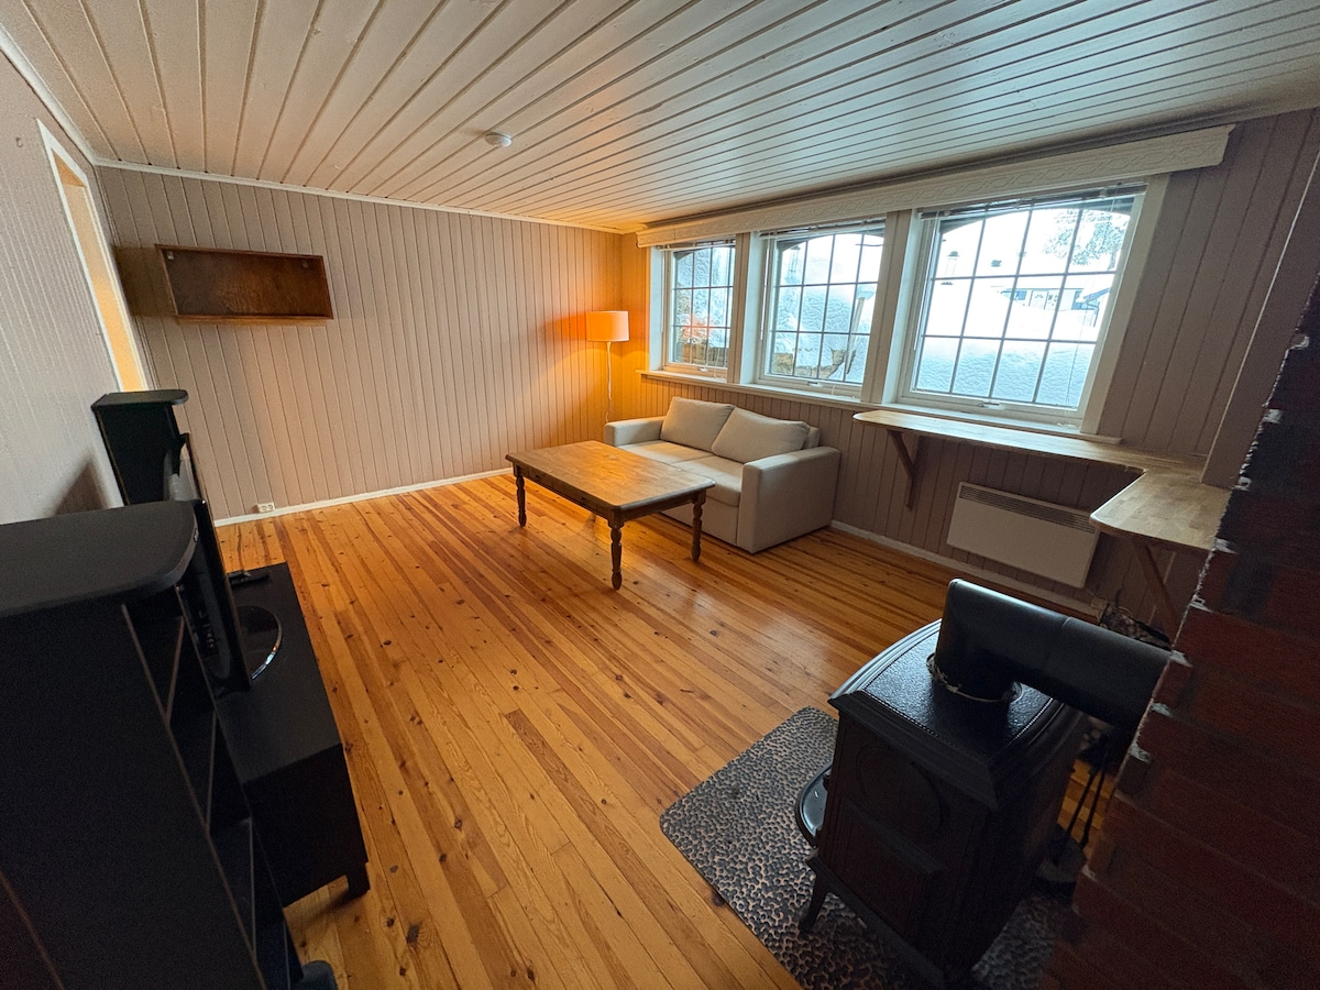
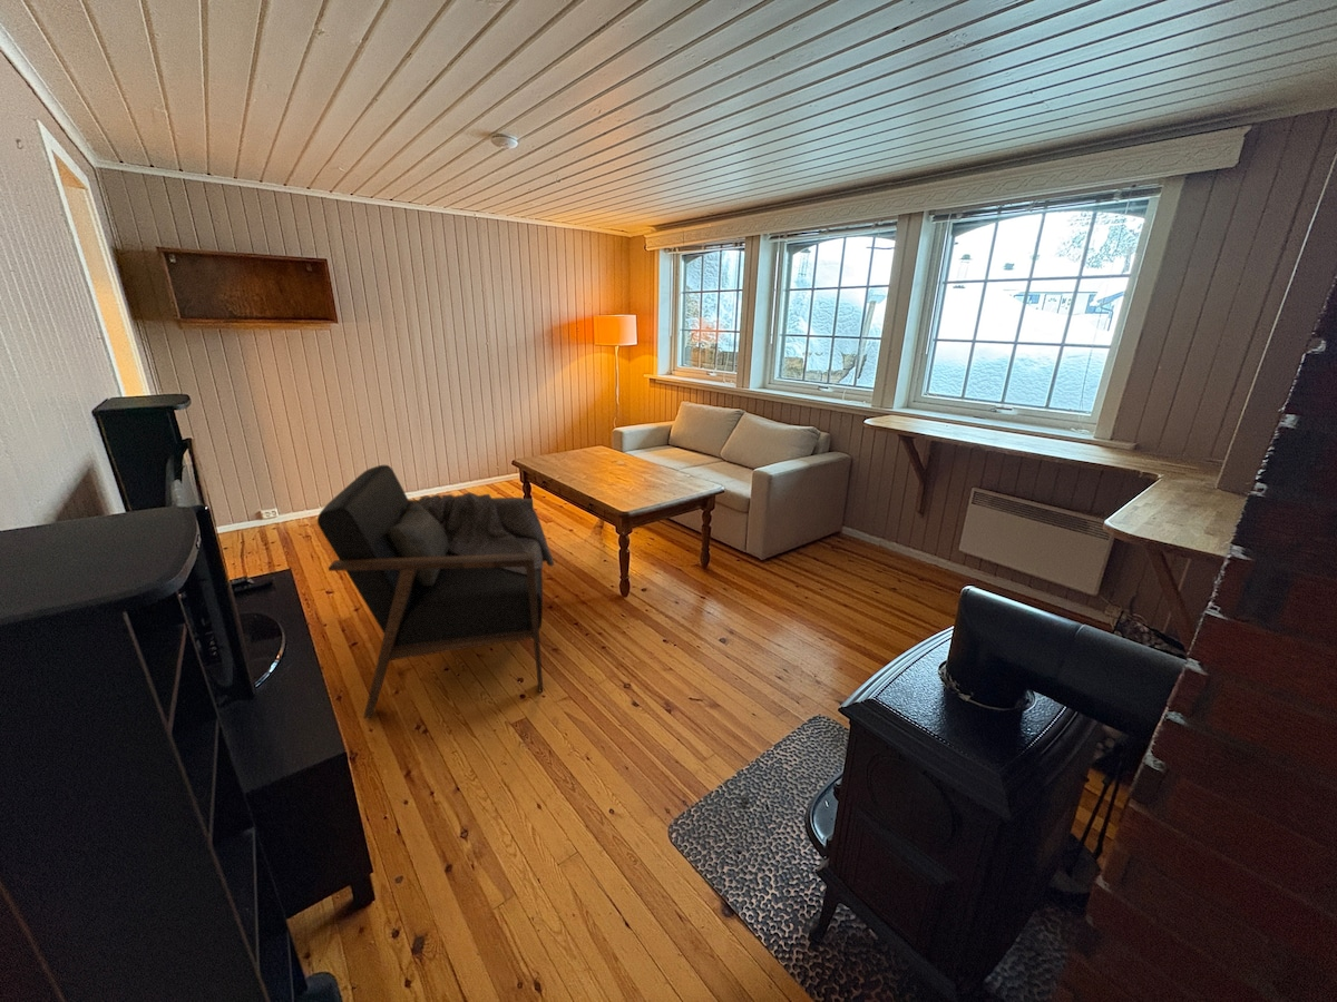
+ armchair (463, 563)
